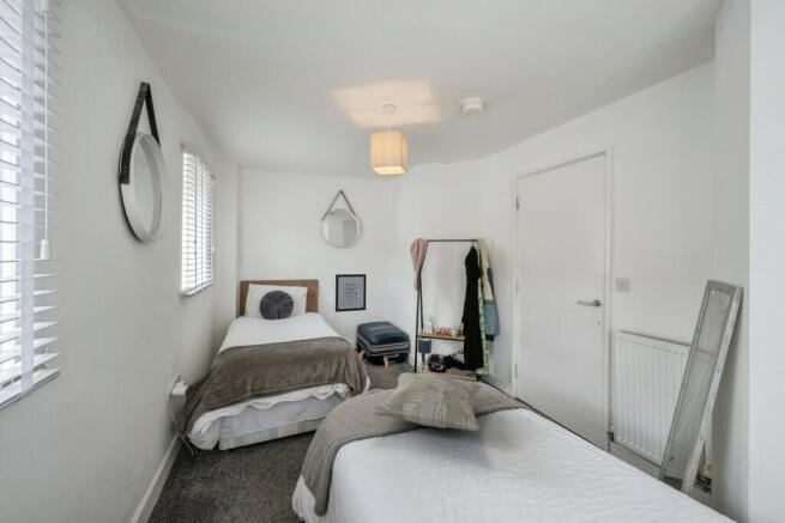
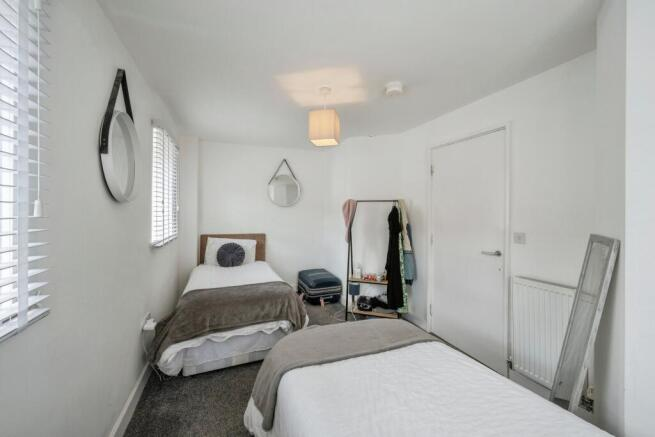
- wall art (350, 292)
- decorative pillow (431, 397)
